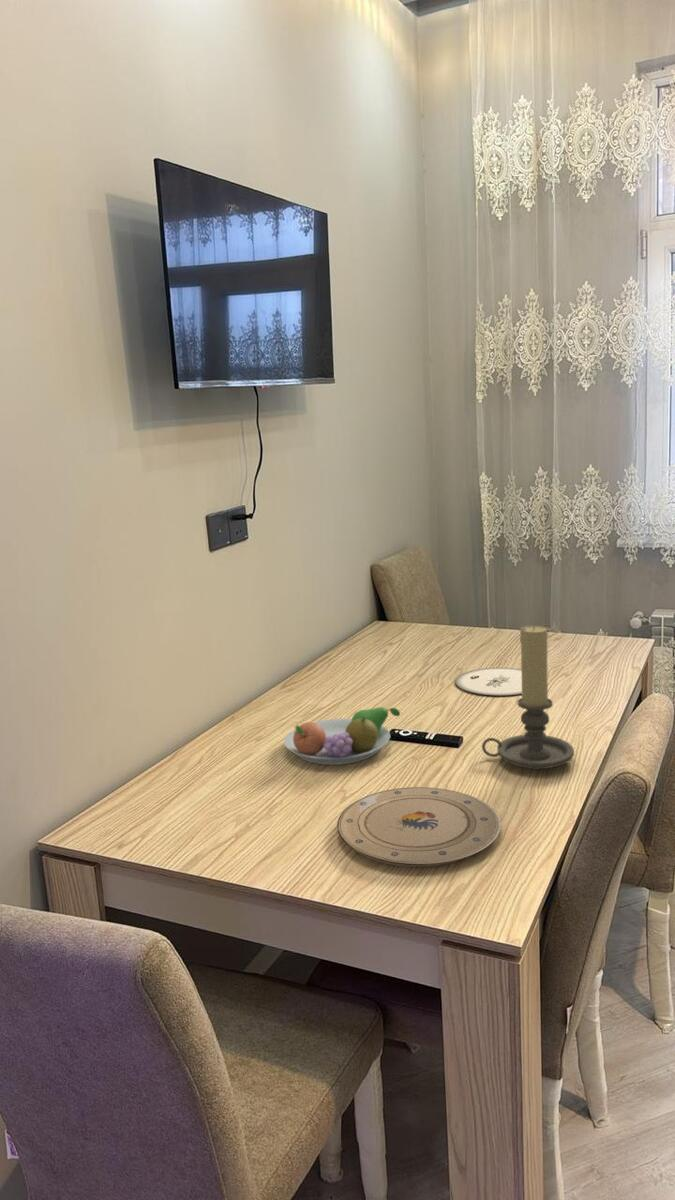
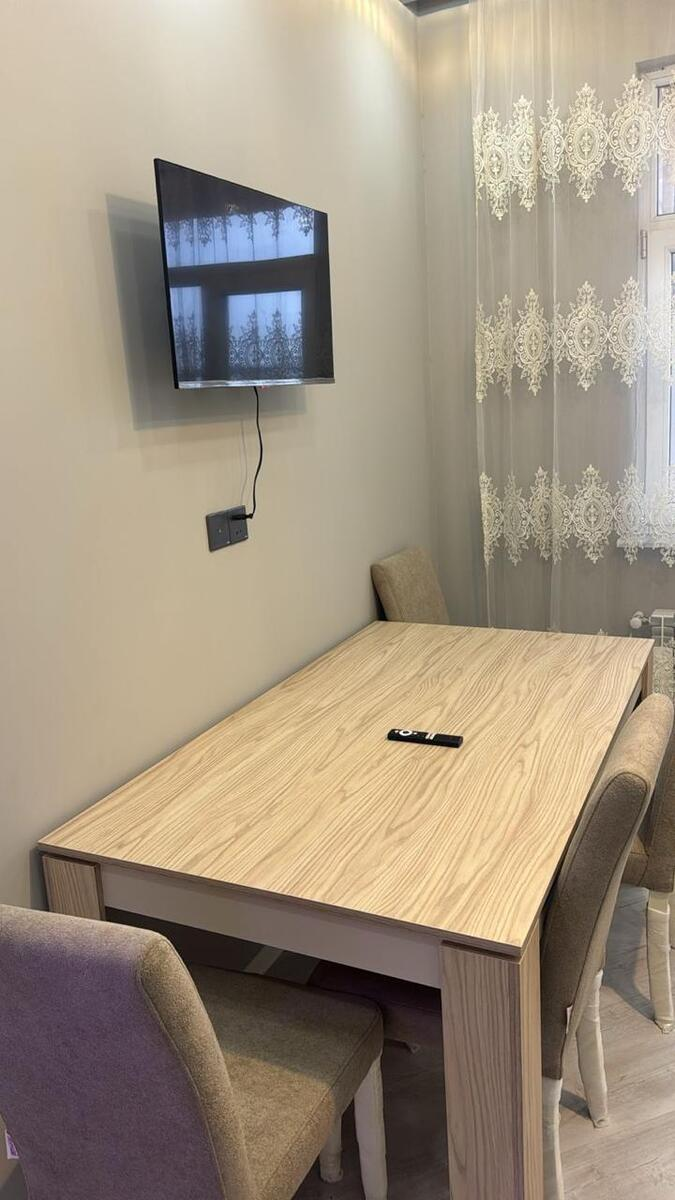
- plate (499, 679)
- fruit bowl (341, 727)
- plate (418, 825)
- candle holder (526, 693)
